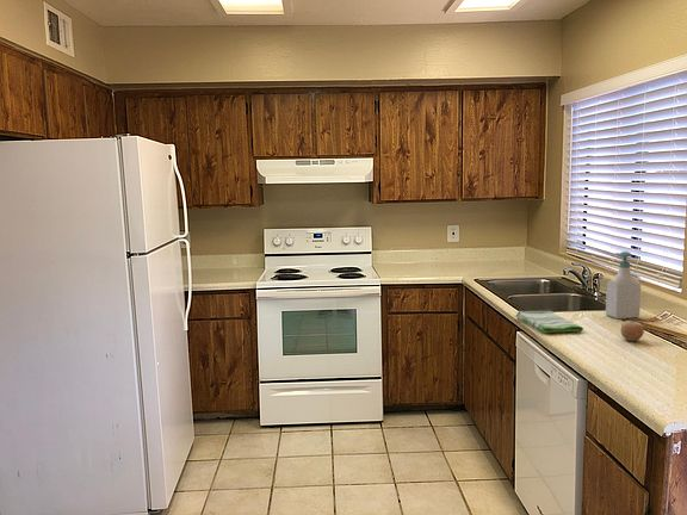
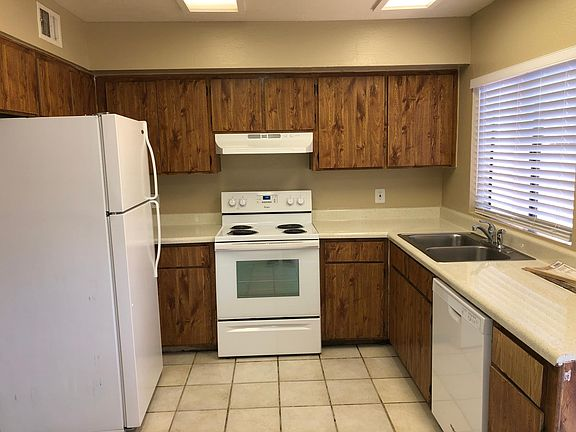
- fruit (632, 329)
- soap bottle (621, 283)
- dish towel (547, 319)
